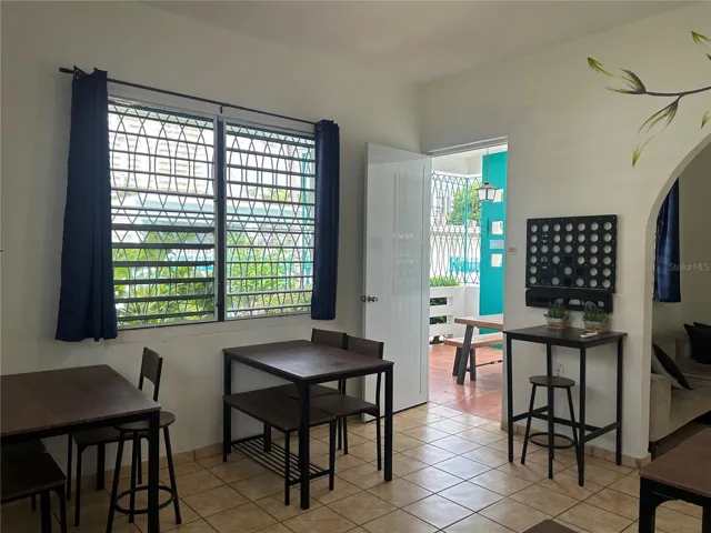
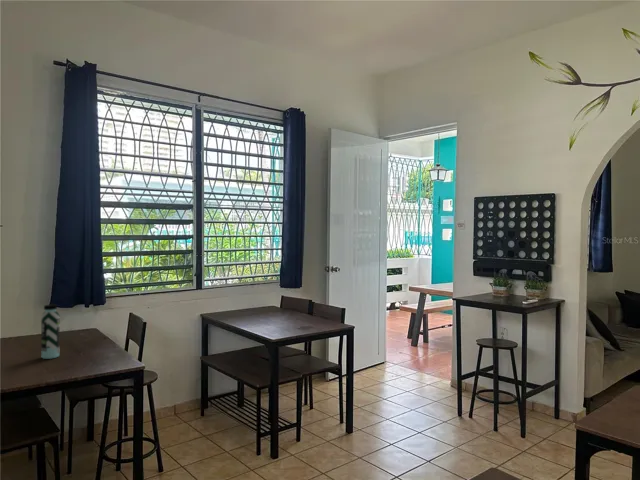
+ water bottle (50, 331)
